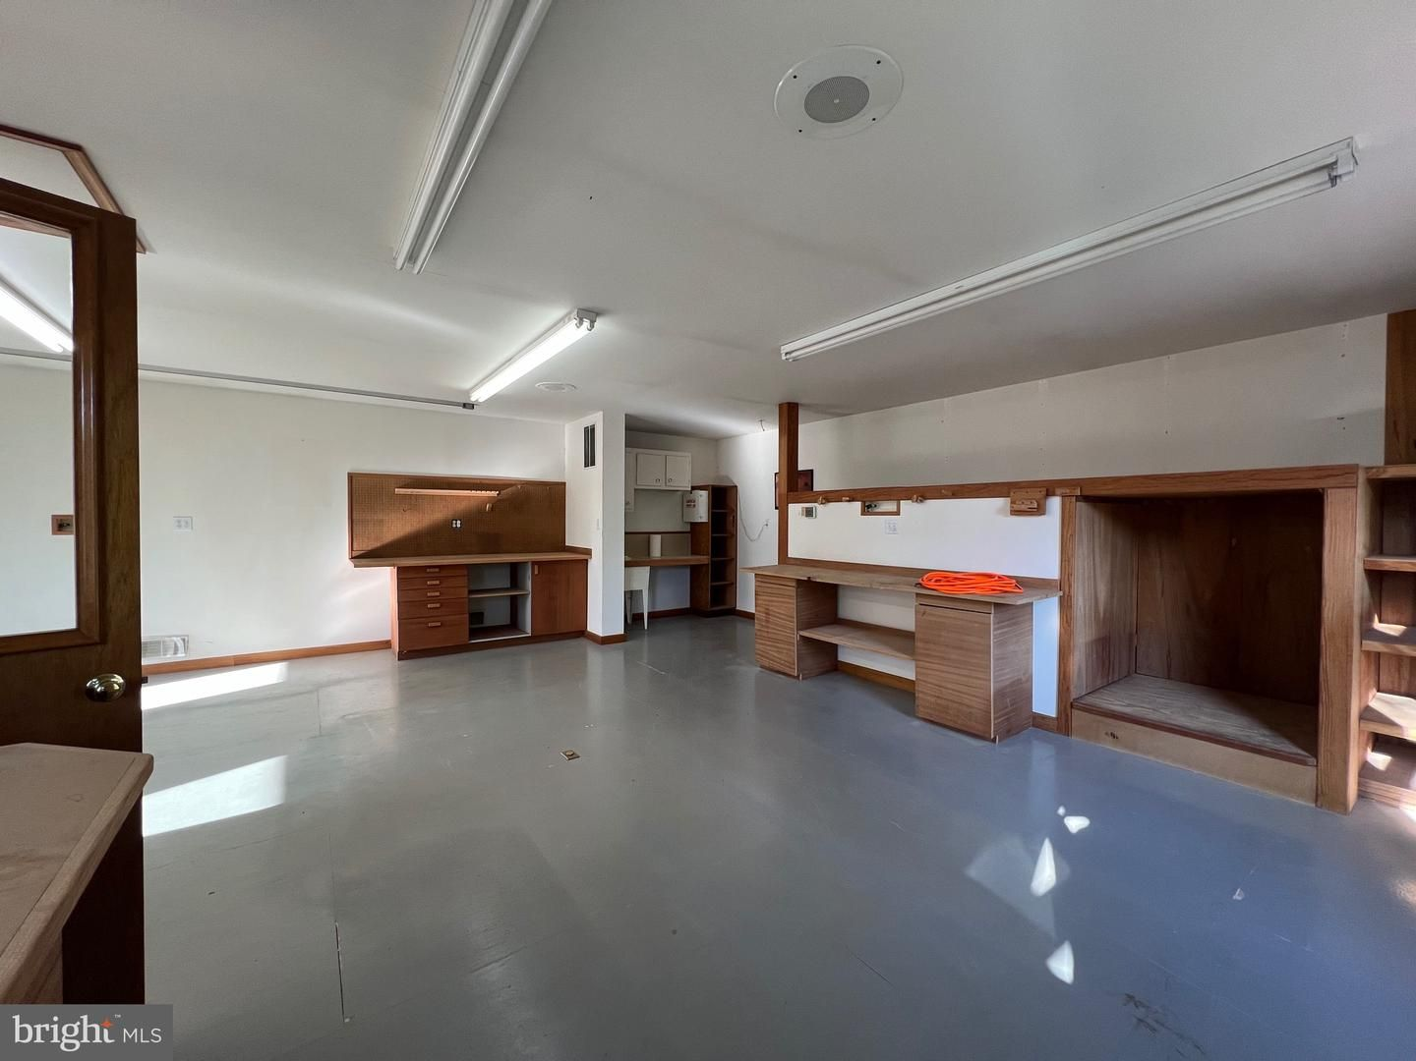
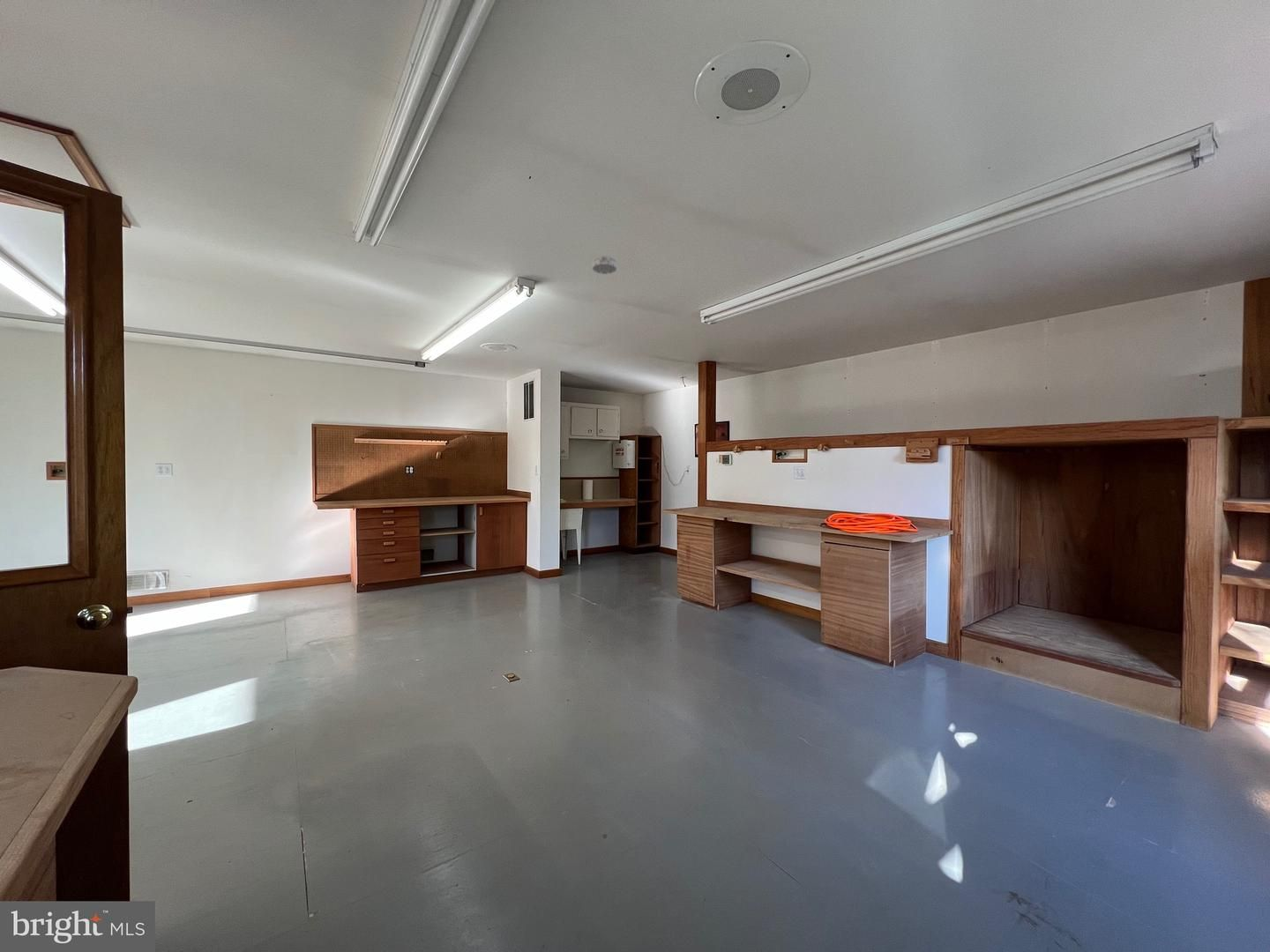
+ smoke detector (604, 264)
